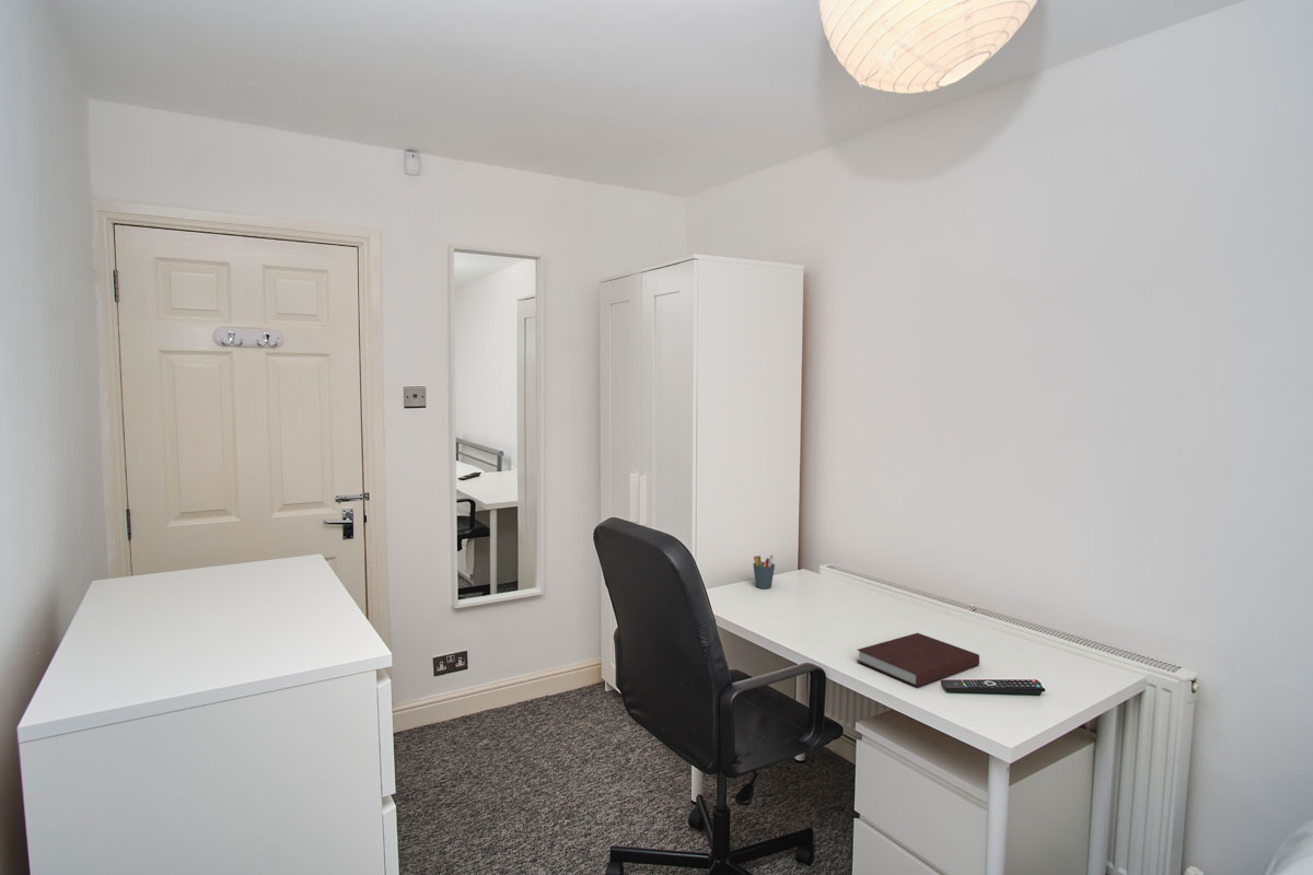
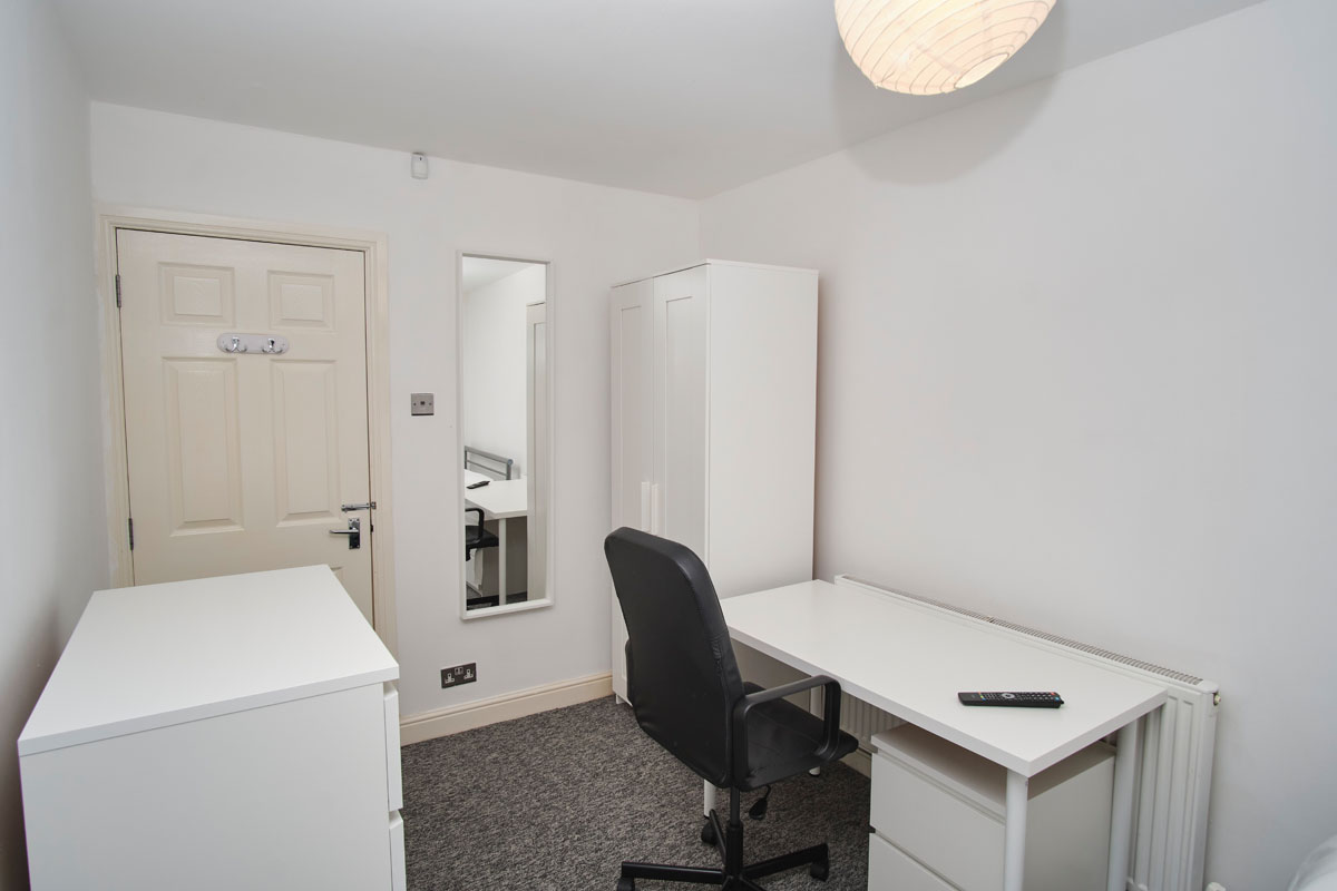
- pen holder (763, 569)
- notebook (917, 657)
